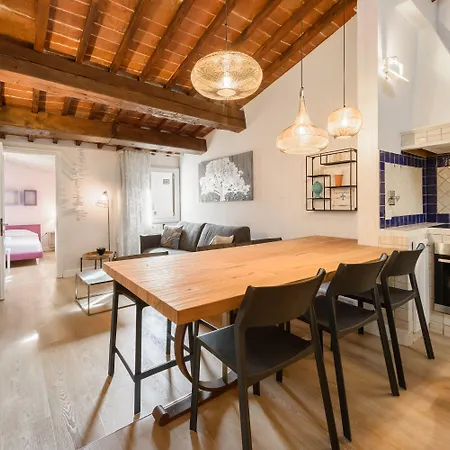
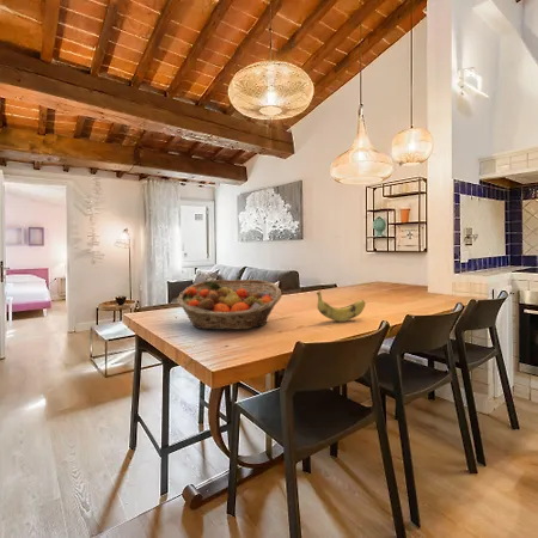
+ banana (341, 307)
+ fruit basket (230, 302)
